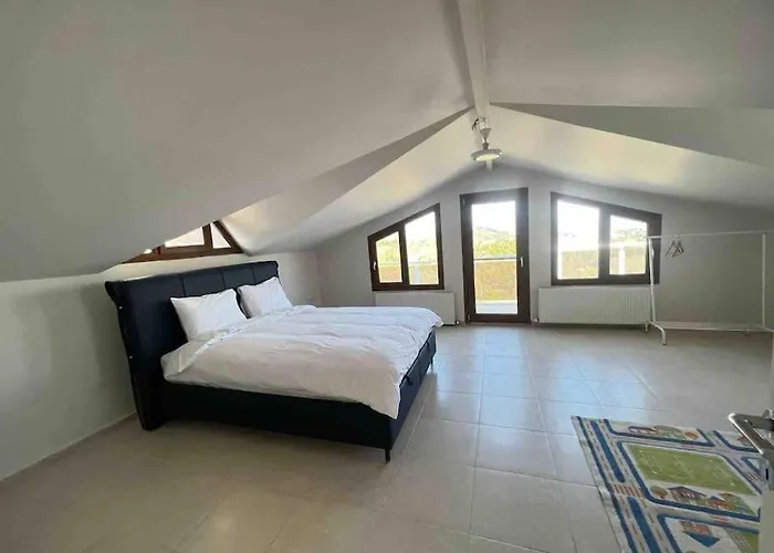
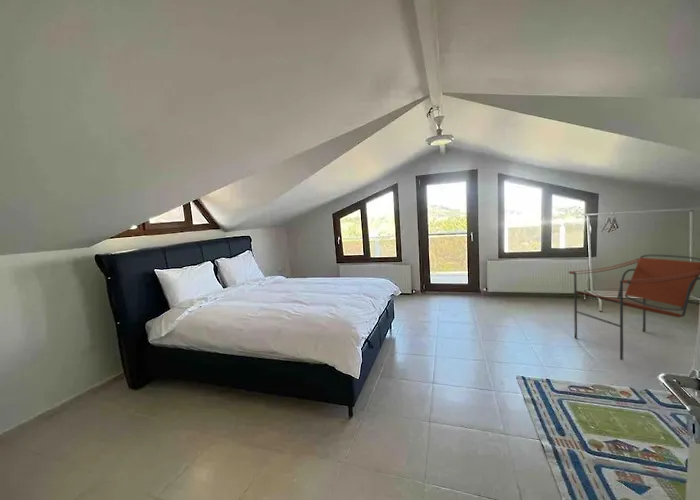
+ armchair (636, 301)
